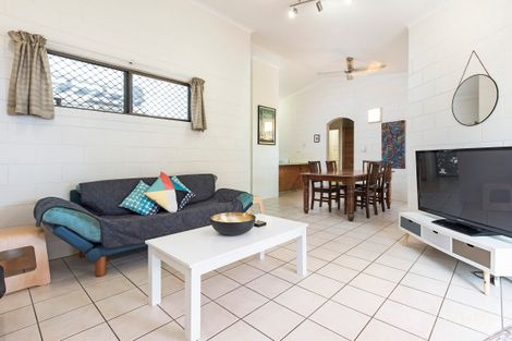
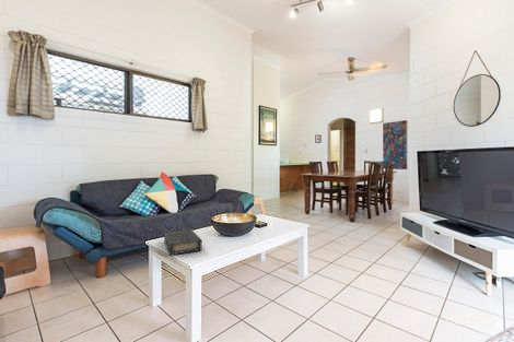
+ book (182, 240)
